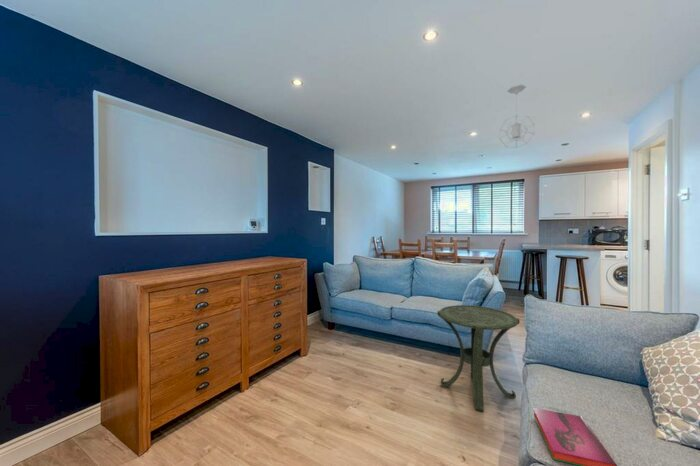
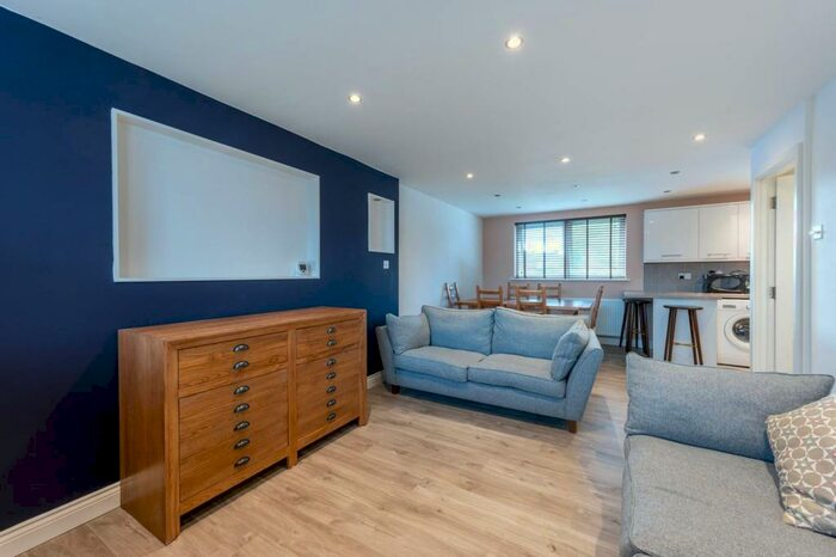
- side table (476, 352)
- hardback book (569, 436)
- pendant light (516, 118)
